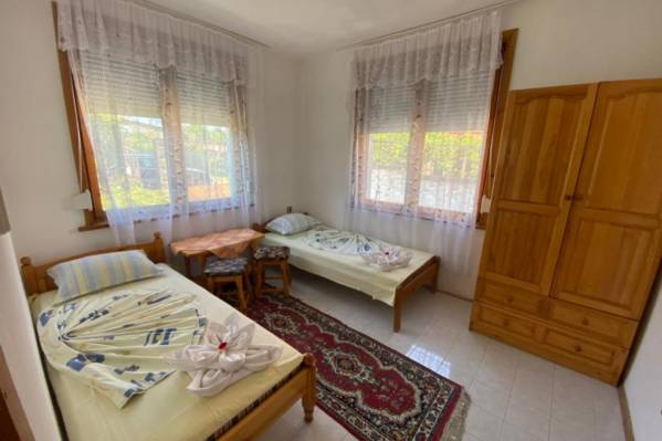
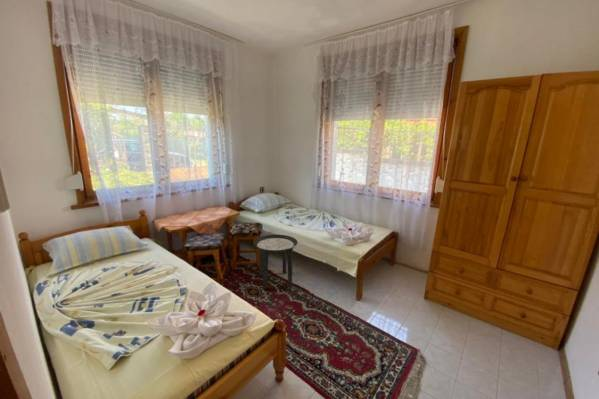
+ side table (283, 261)
